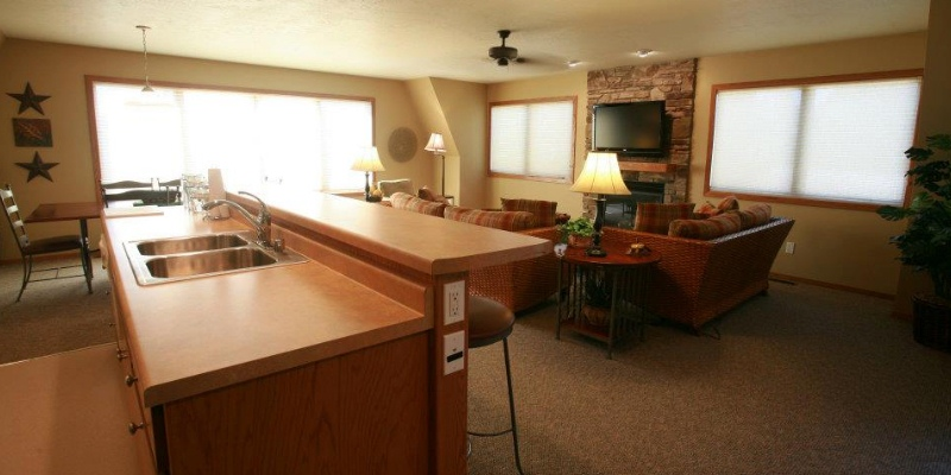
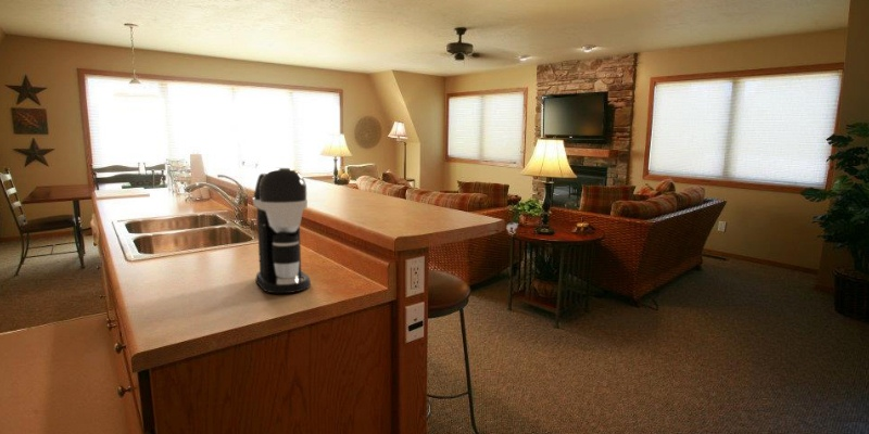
+ coffee maker (280, 226)
